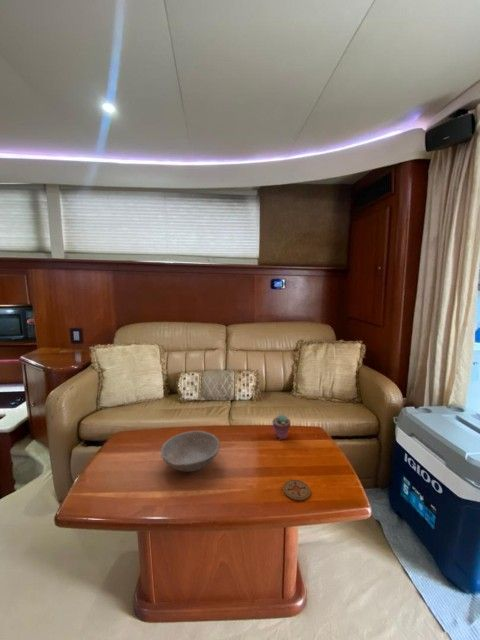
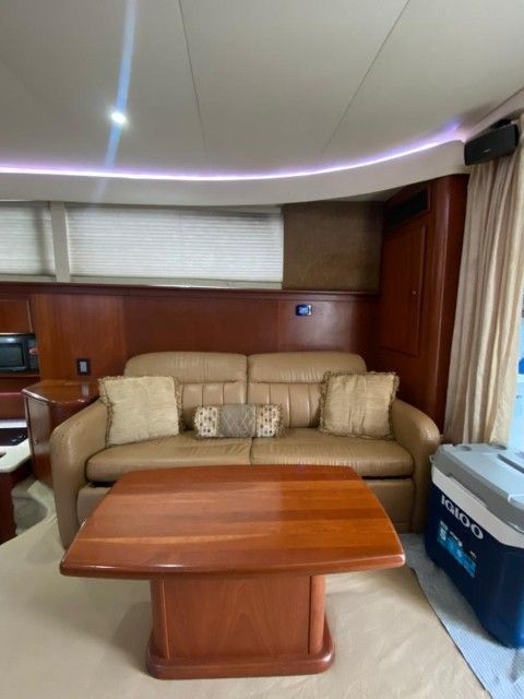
- bowl (191, 454)
- coaster (296, 489)
- potted succulent (281, 425)
